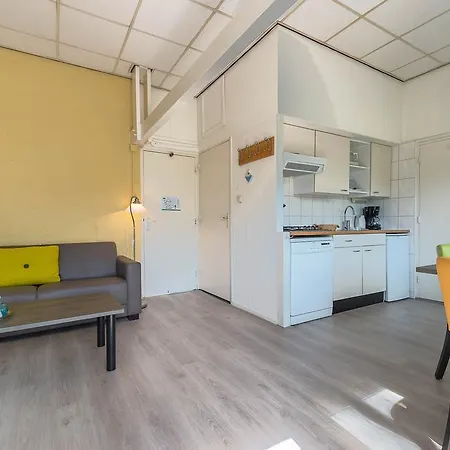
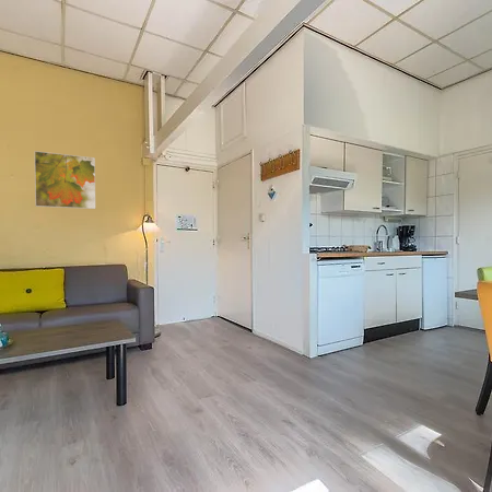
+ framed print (66, 180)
